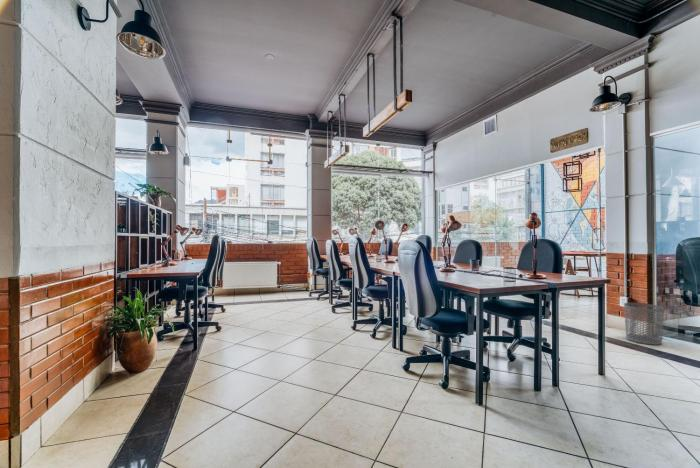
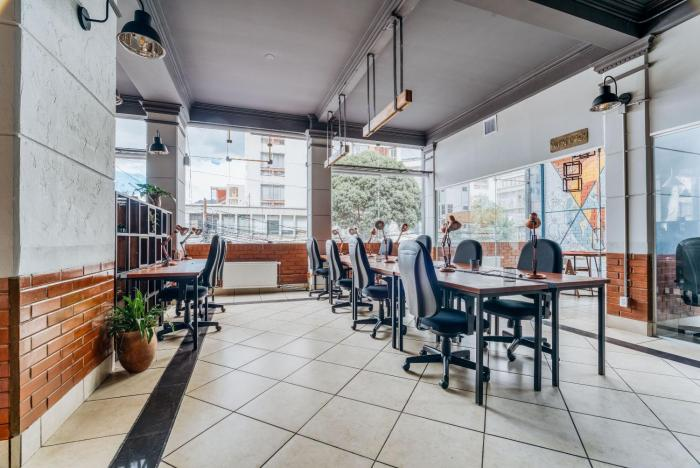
- waste bin (643, 323)
